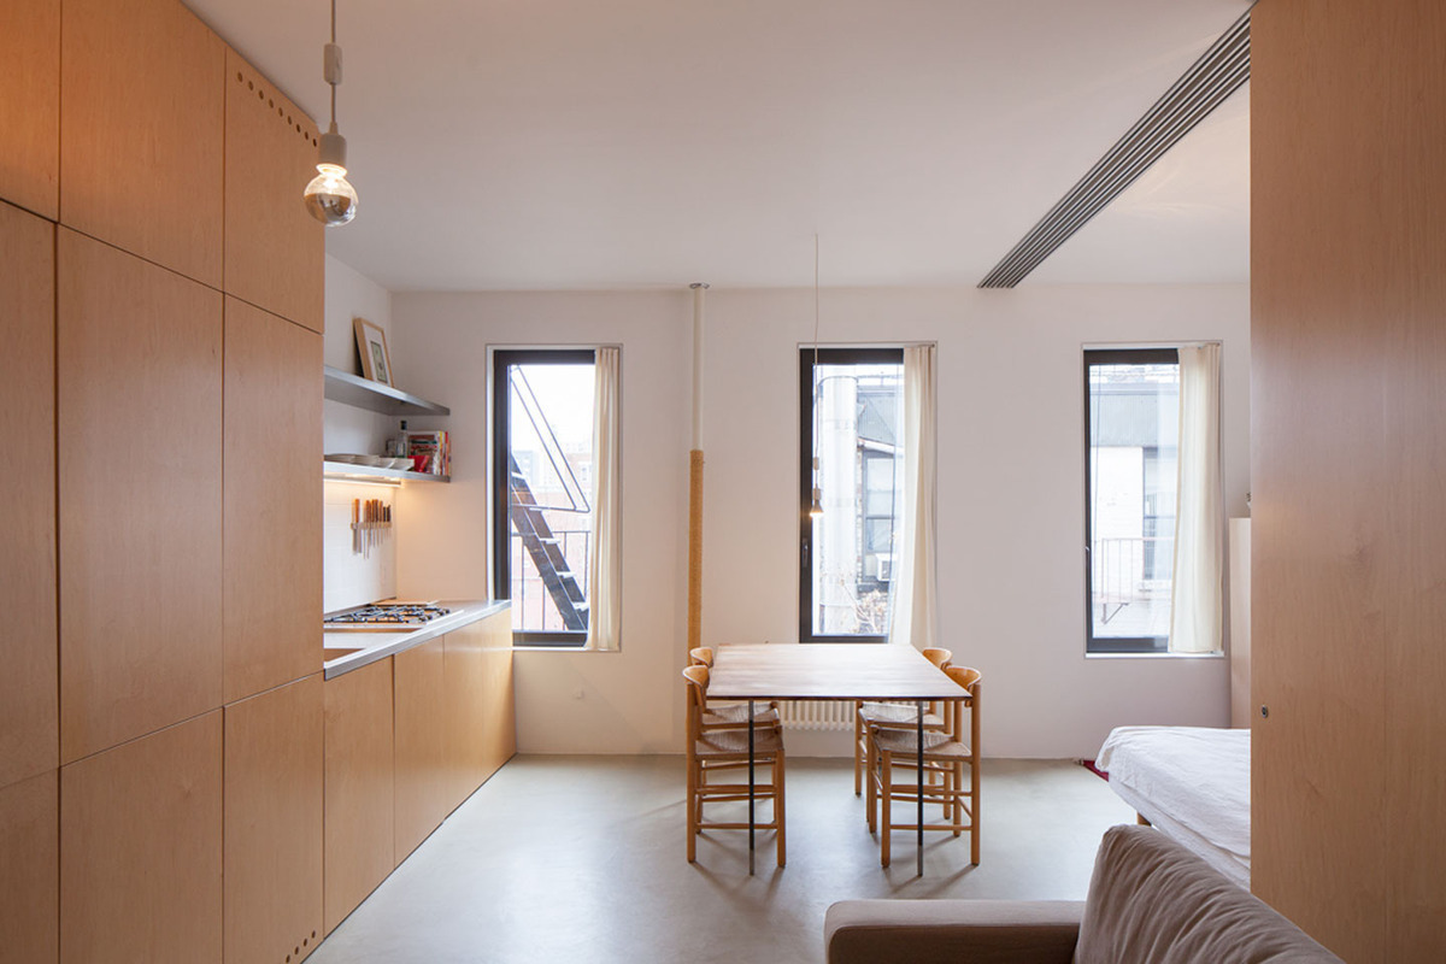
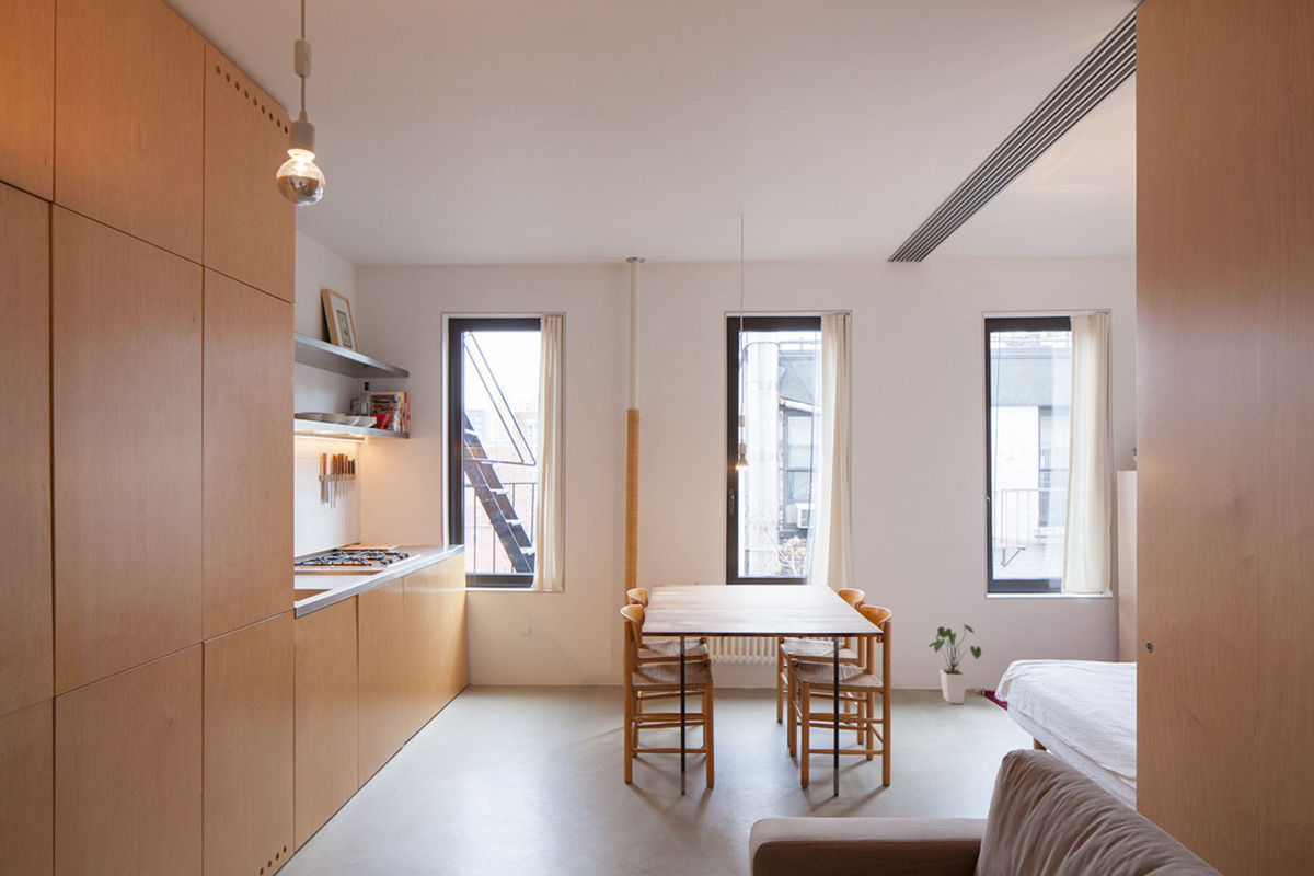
+ house plant (958, 662)
